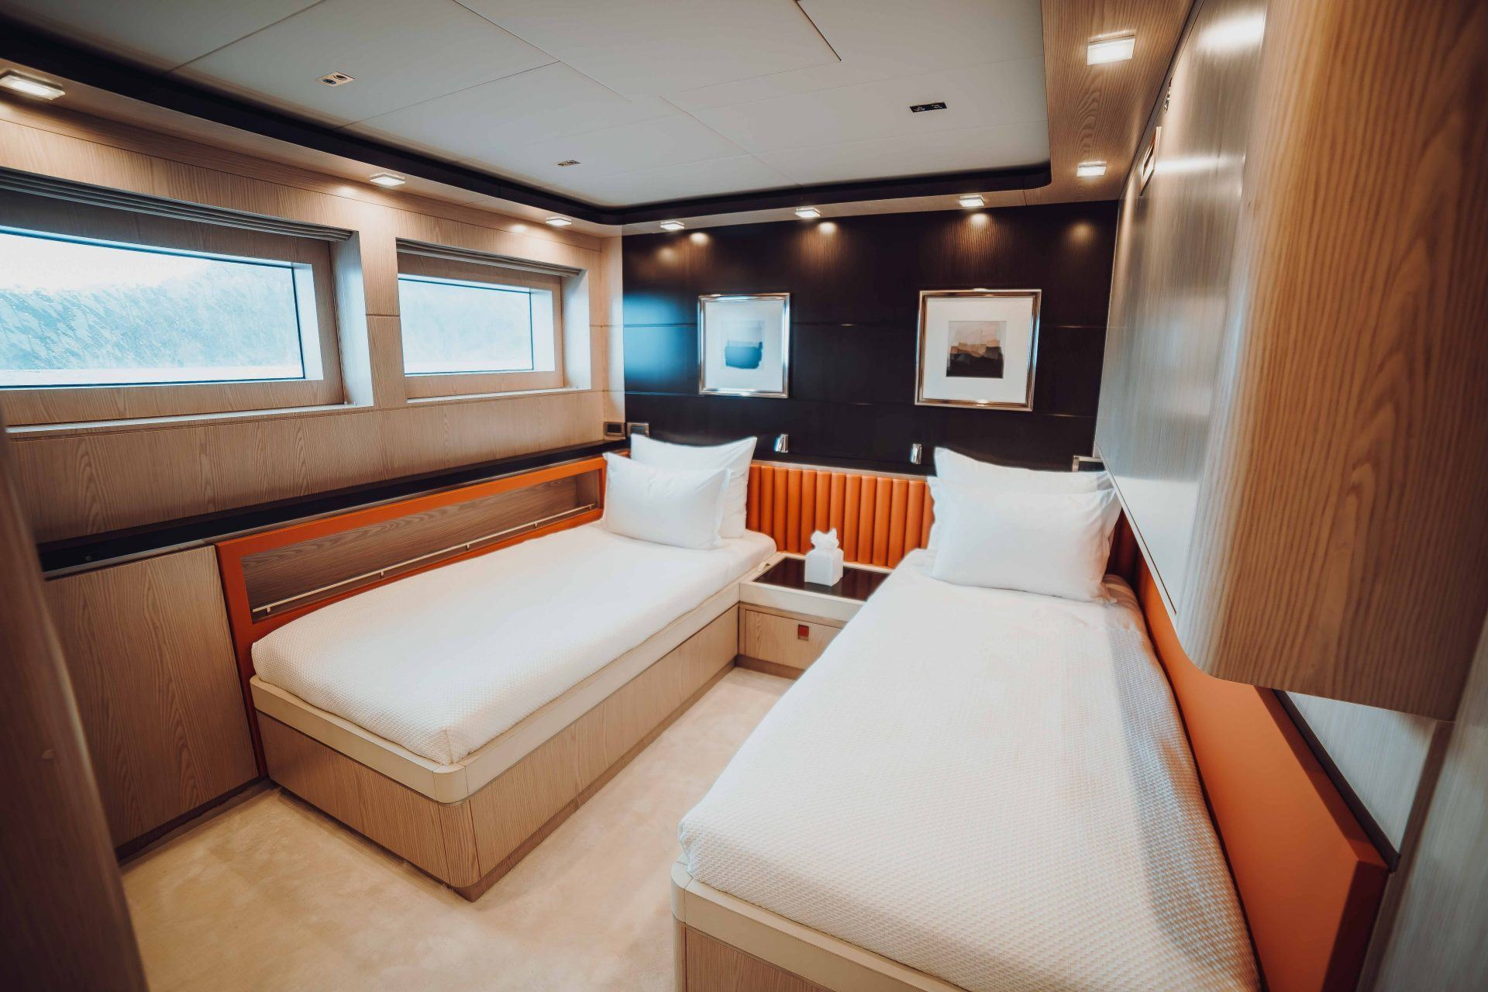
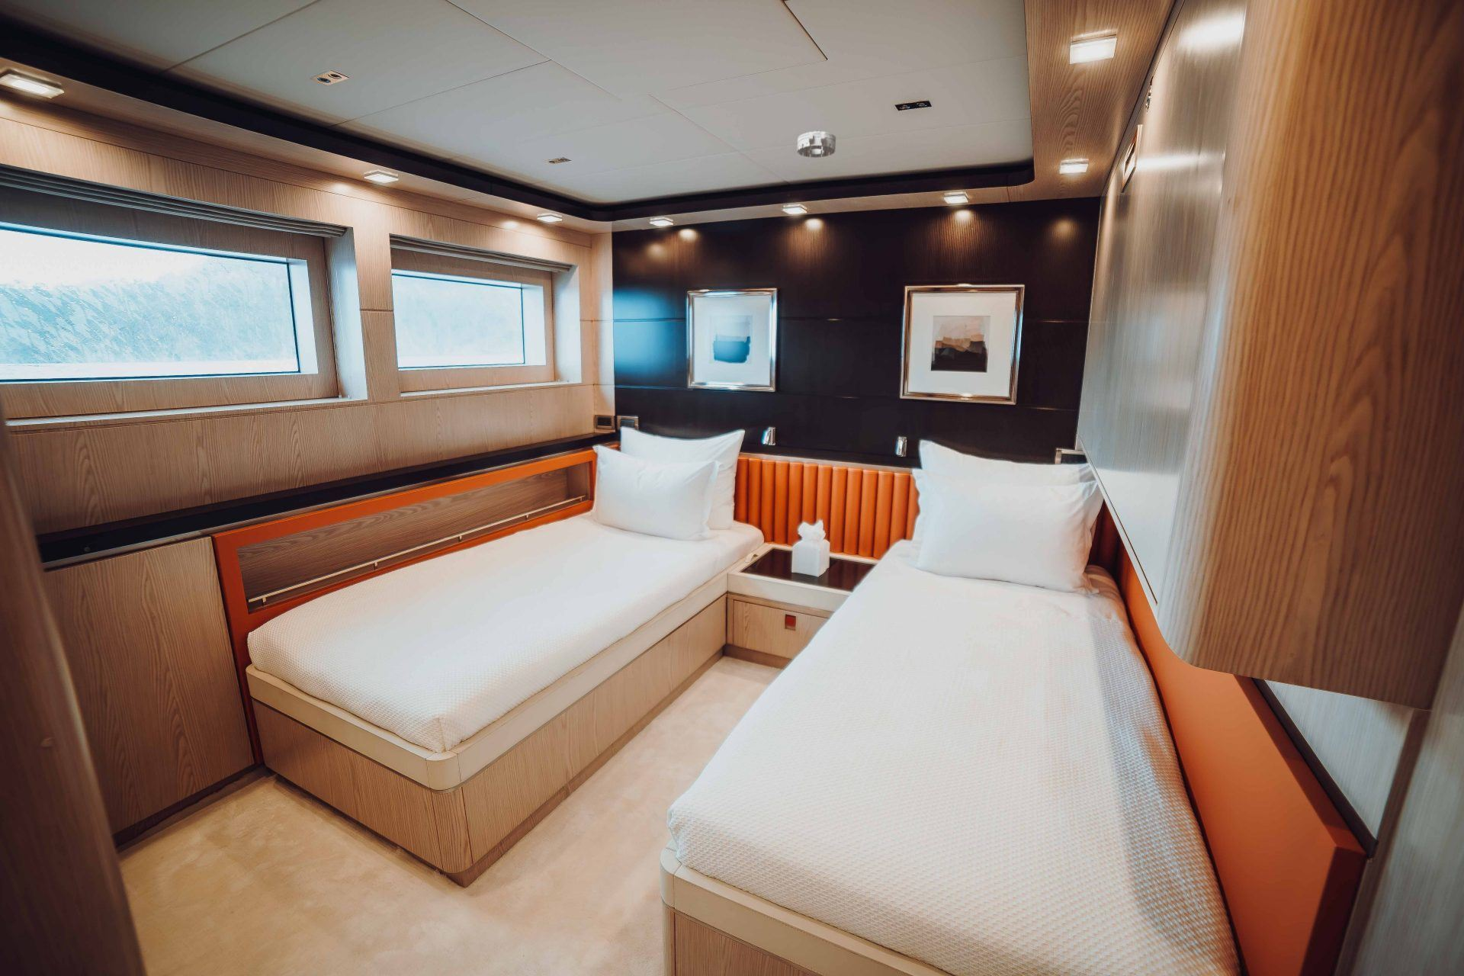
+ smoke detector (816, 144)
